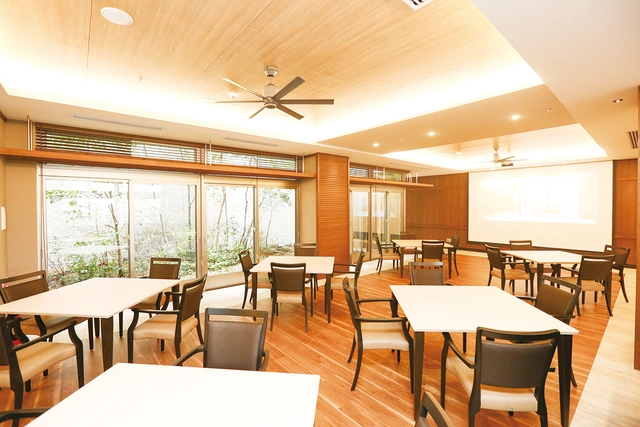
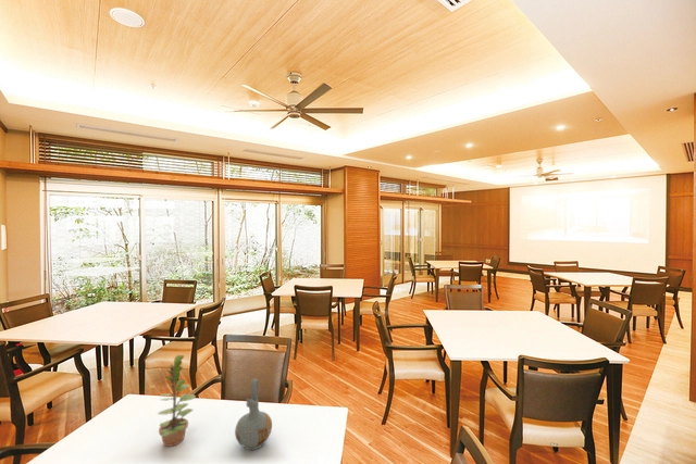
+ plant (175, 398)
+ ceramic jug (253, 413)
